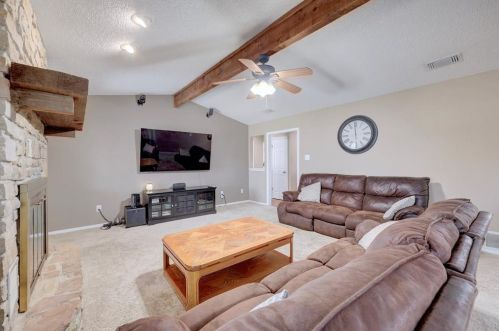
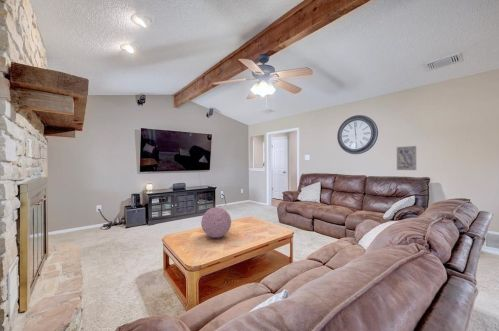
+ decorative orb (216, 222)
+ wall art (406, 158)
